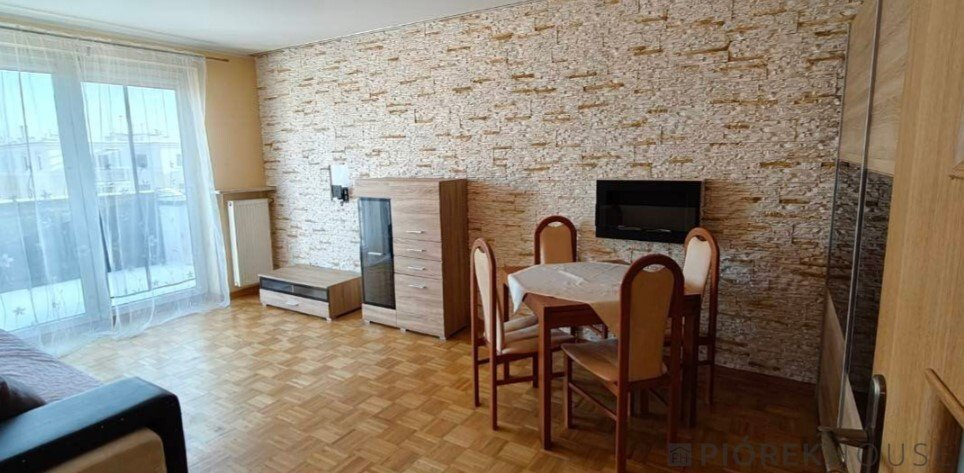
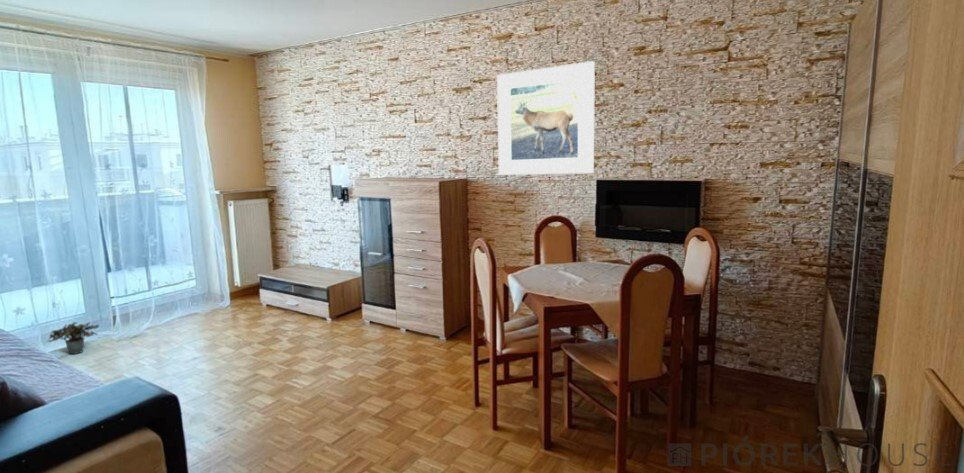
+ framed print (543, 122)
+ potted plant (73, 338)
